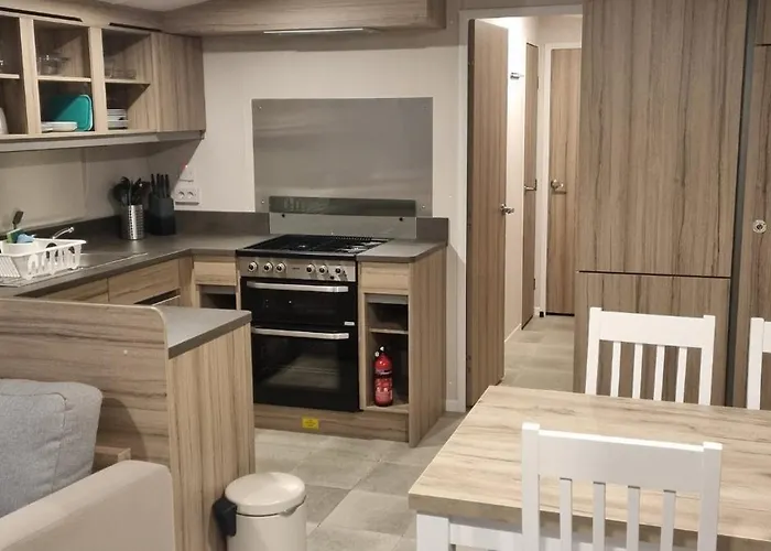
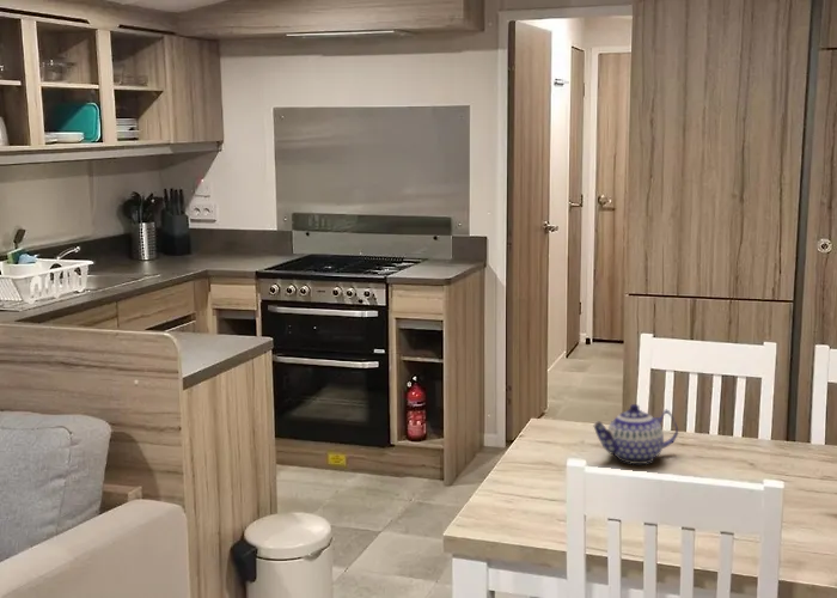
+ teapot (636, 431)
